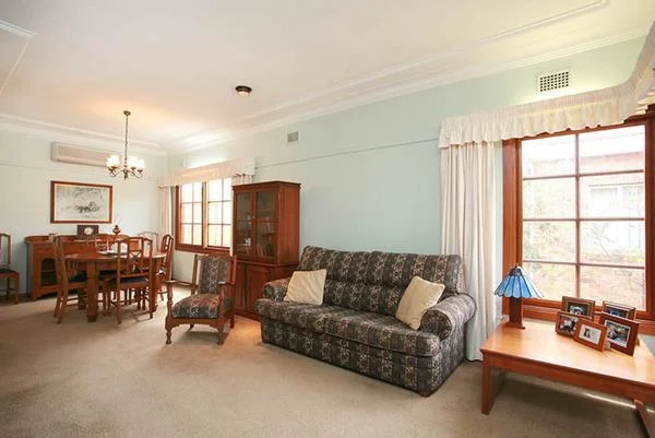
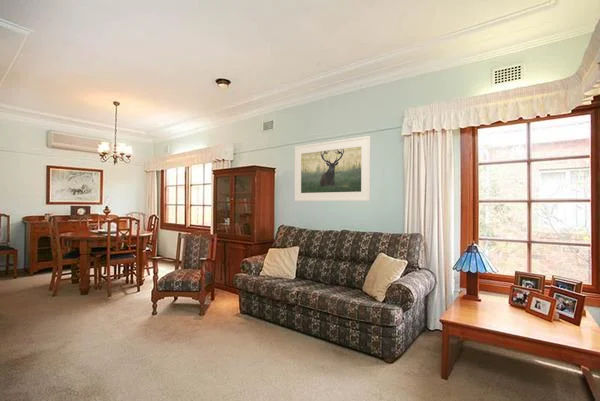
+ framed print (329, 171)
